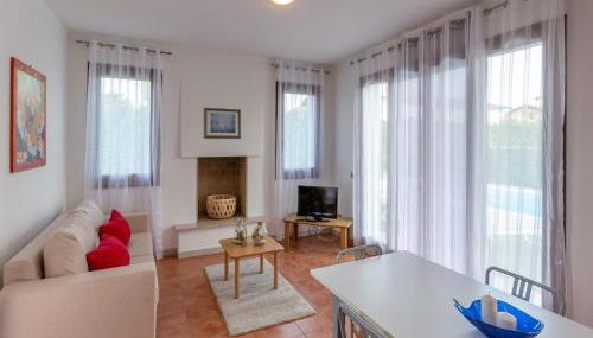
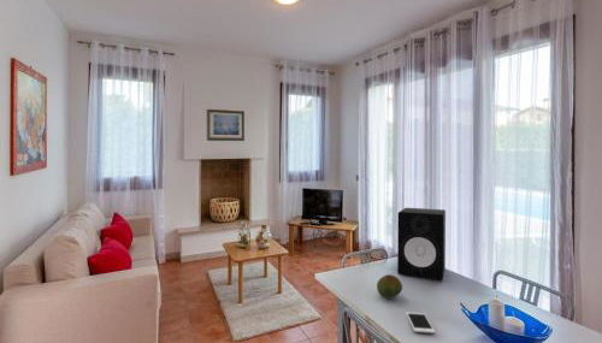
+ speaker (421, 241)
+ fruit (389, 286)
+ cell phone (419, 321)
